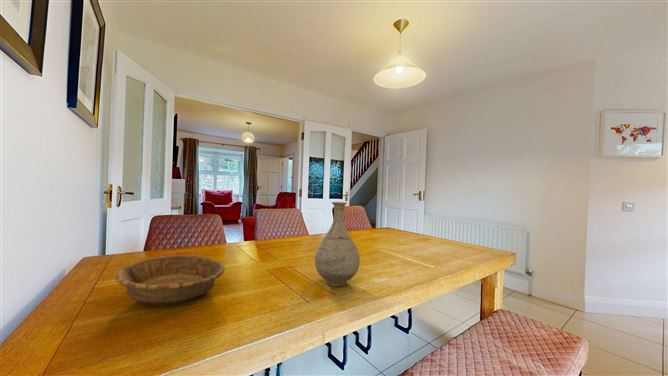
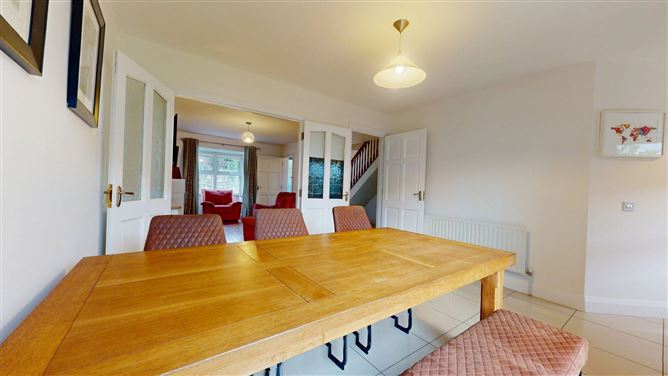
- vase (338, 242)
- decorative bowl (175, 279)
